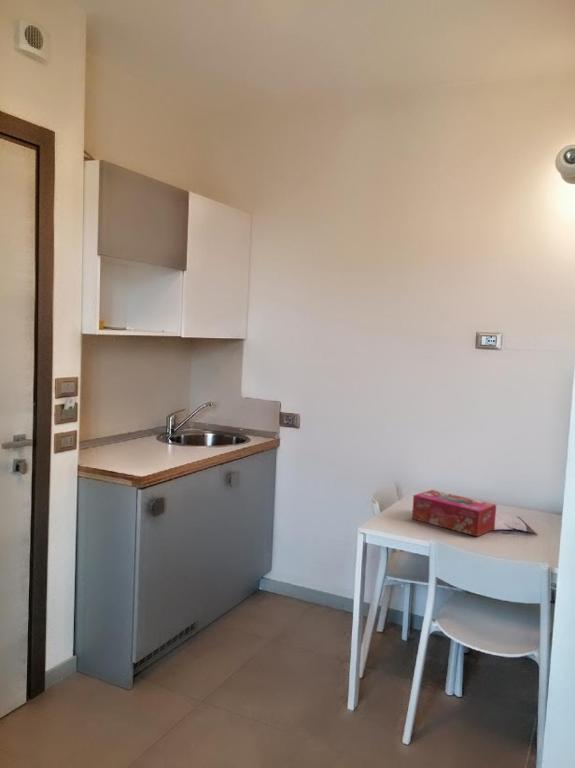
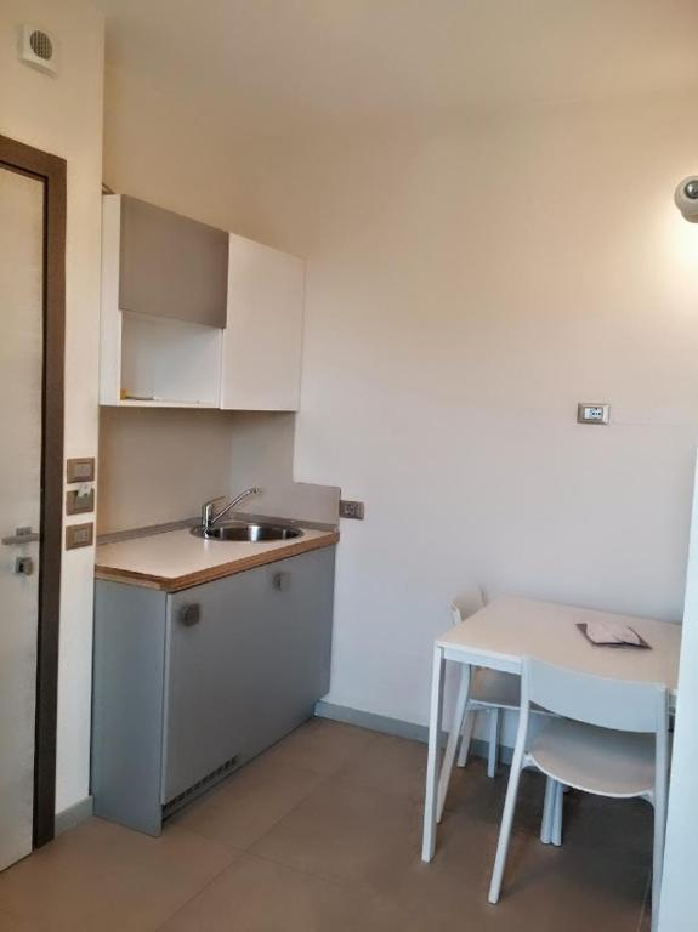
- tissue box (453, 511)
